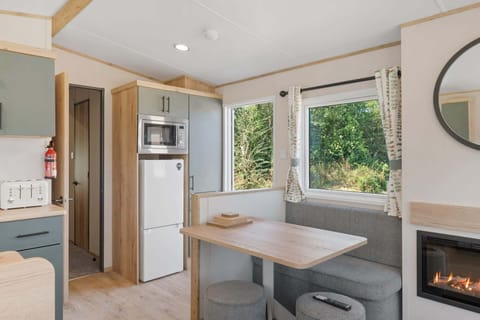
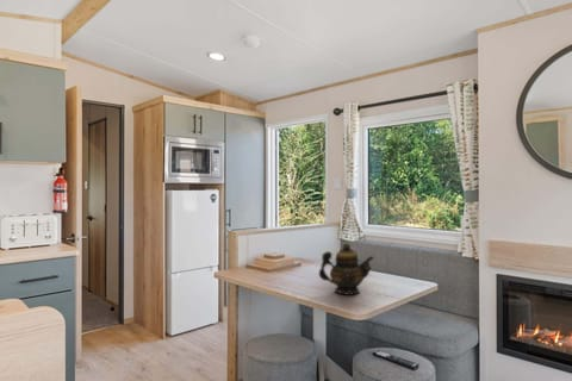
+ teapot (346, 267)
